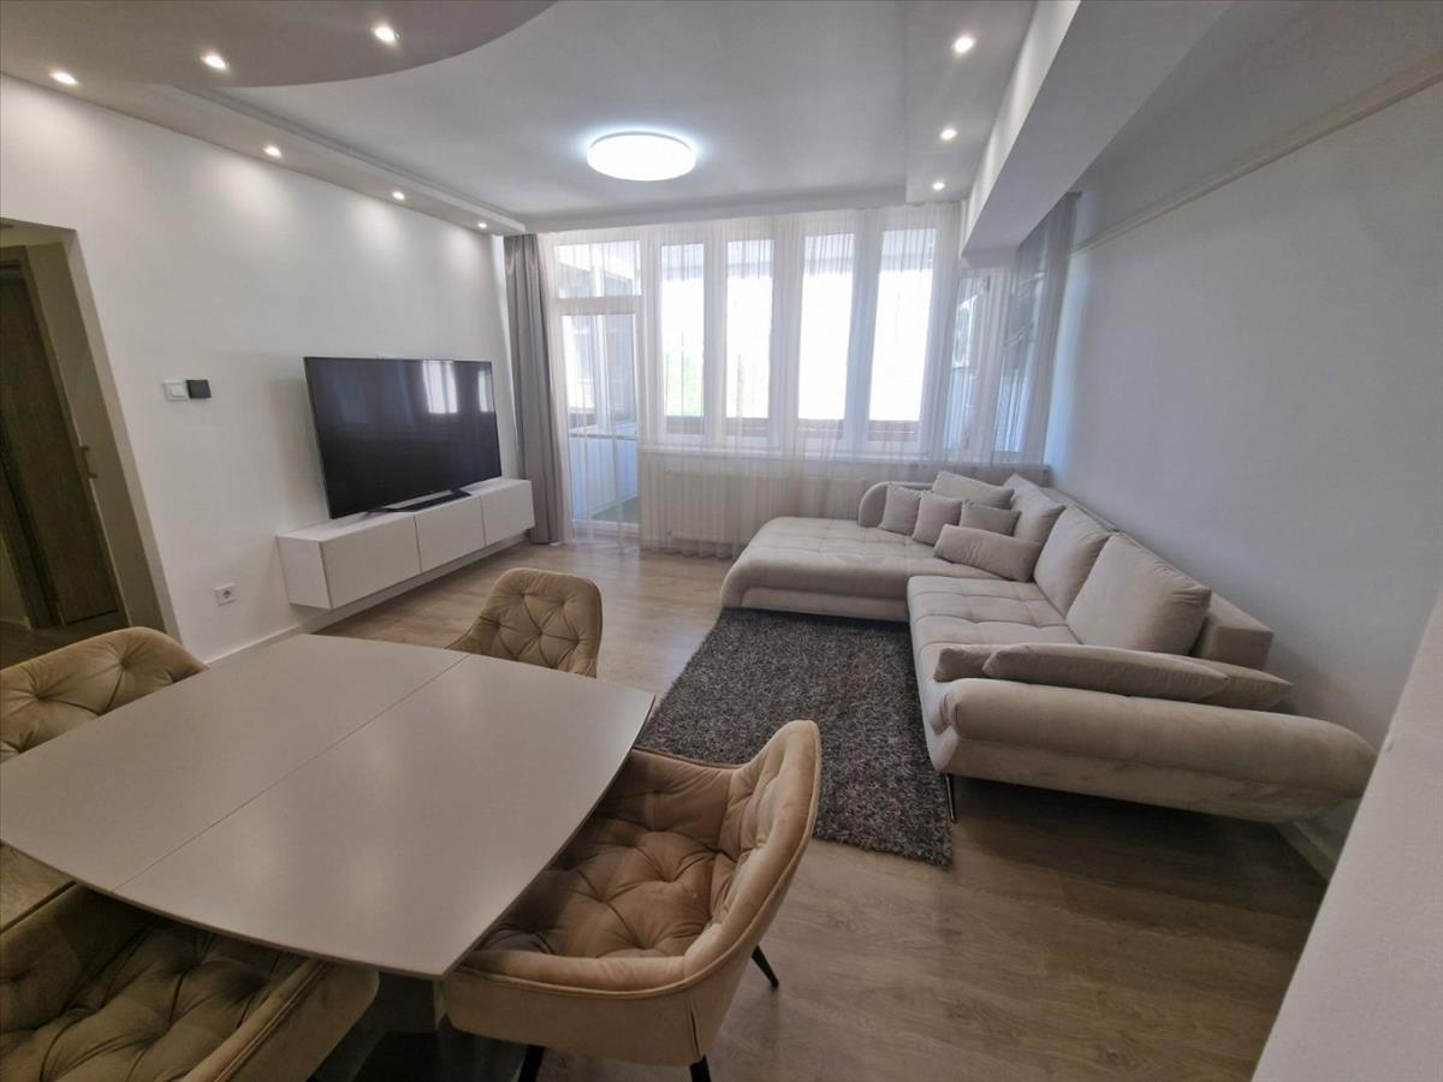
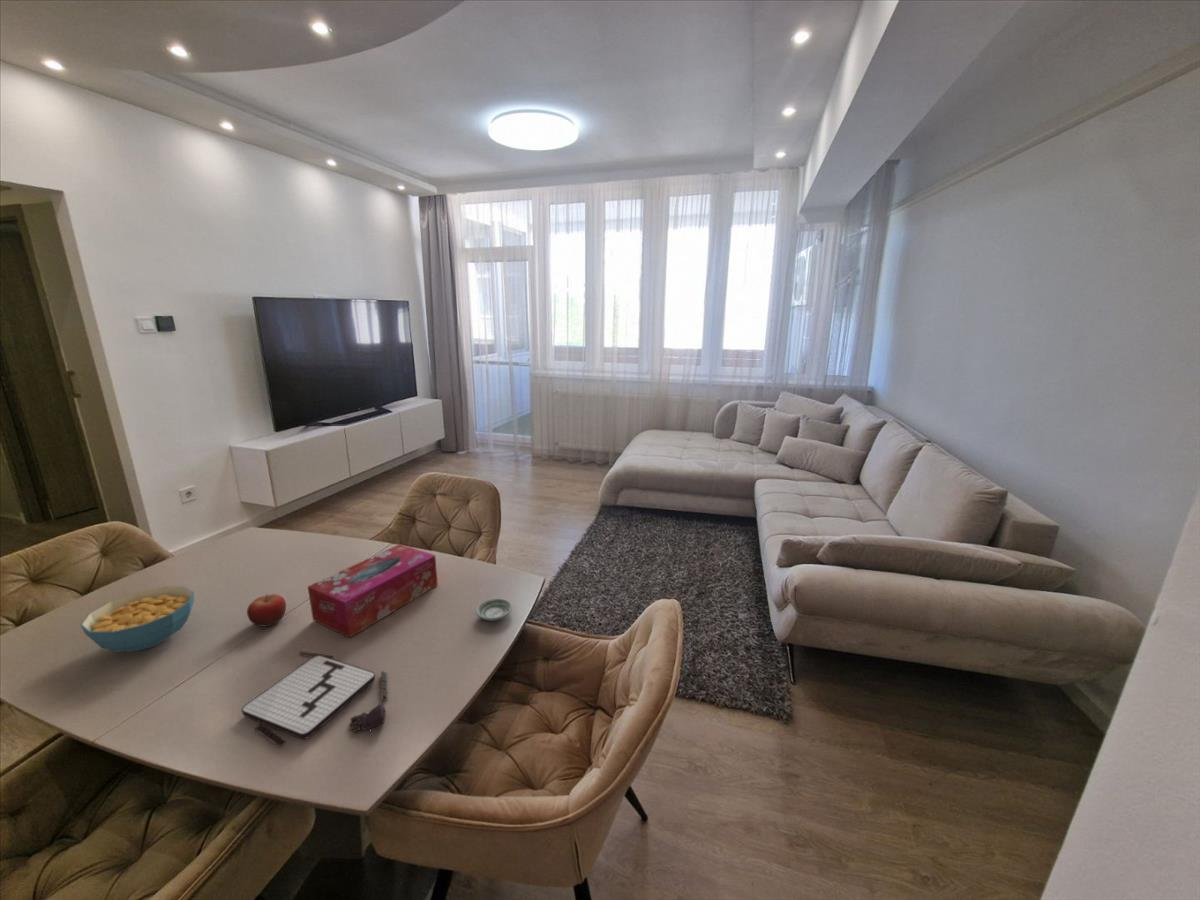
+ board game (320, 696)
+ fruit (266, 608)
+ cereal bowl (144, 625)
+ tissue box (377, 585)
+ saucer (494, 611)
